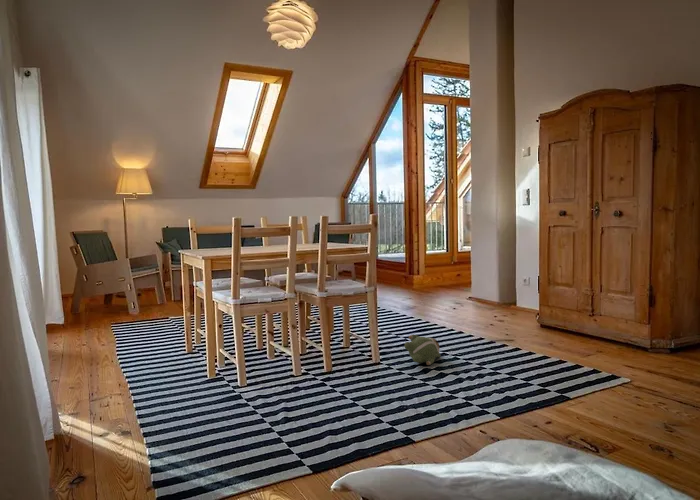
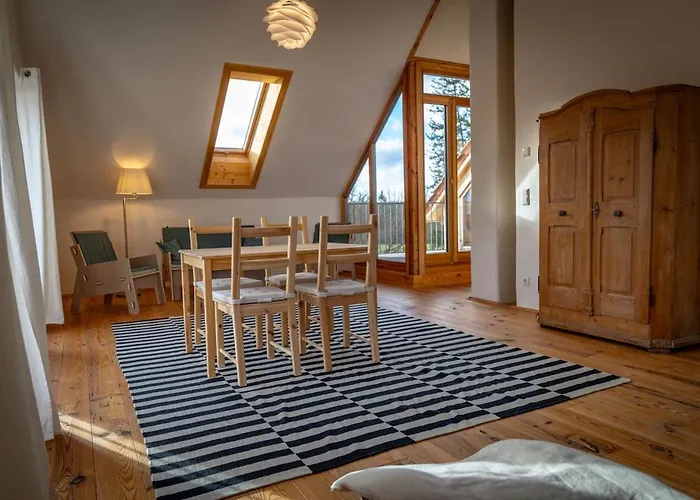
- plush toy (424, 348)
